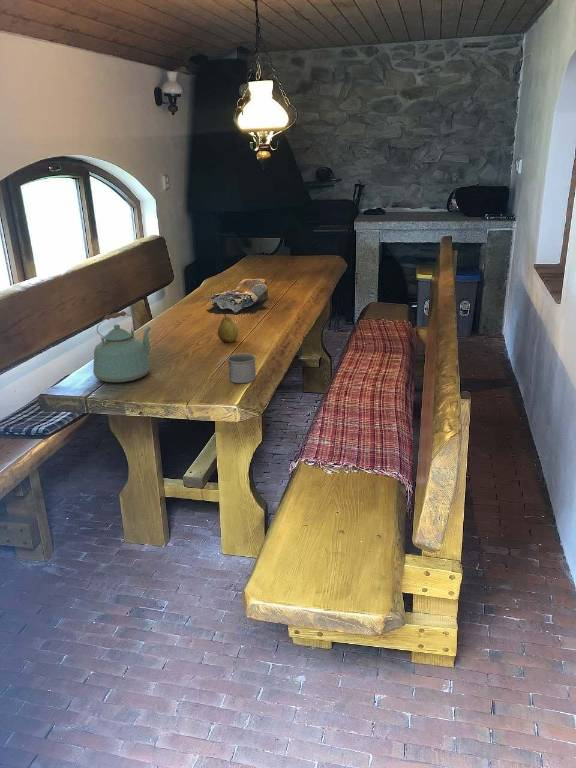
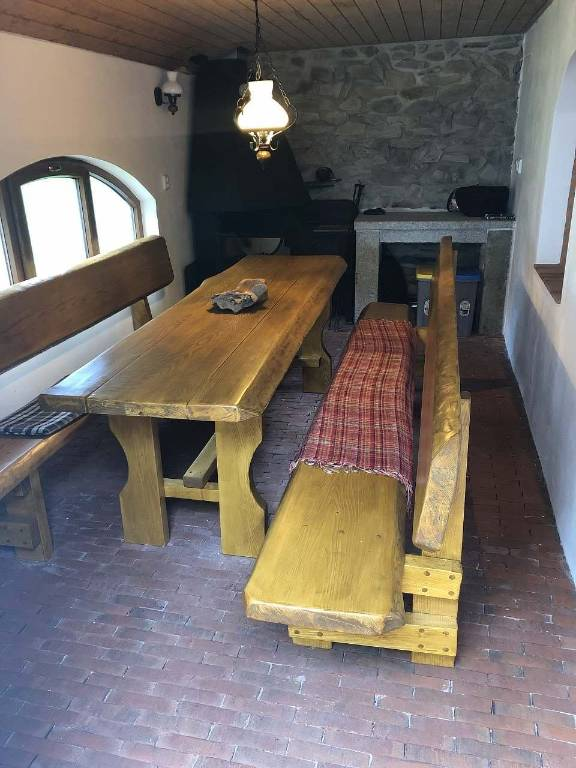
- kettle (123, 343)
- mug (239, 368)
- fruit (227, 327)
